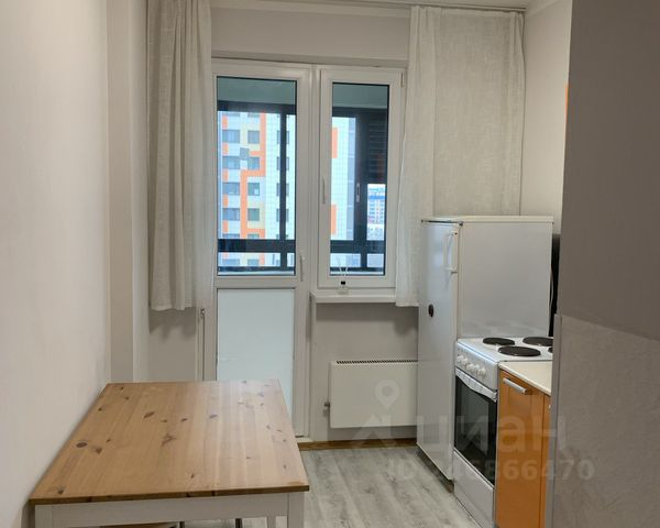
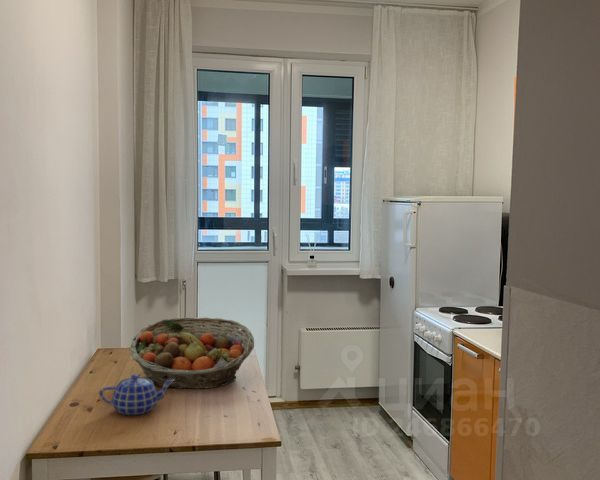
+ fruit basket (192, 351)
+ teapot (137, 392)
